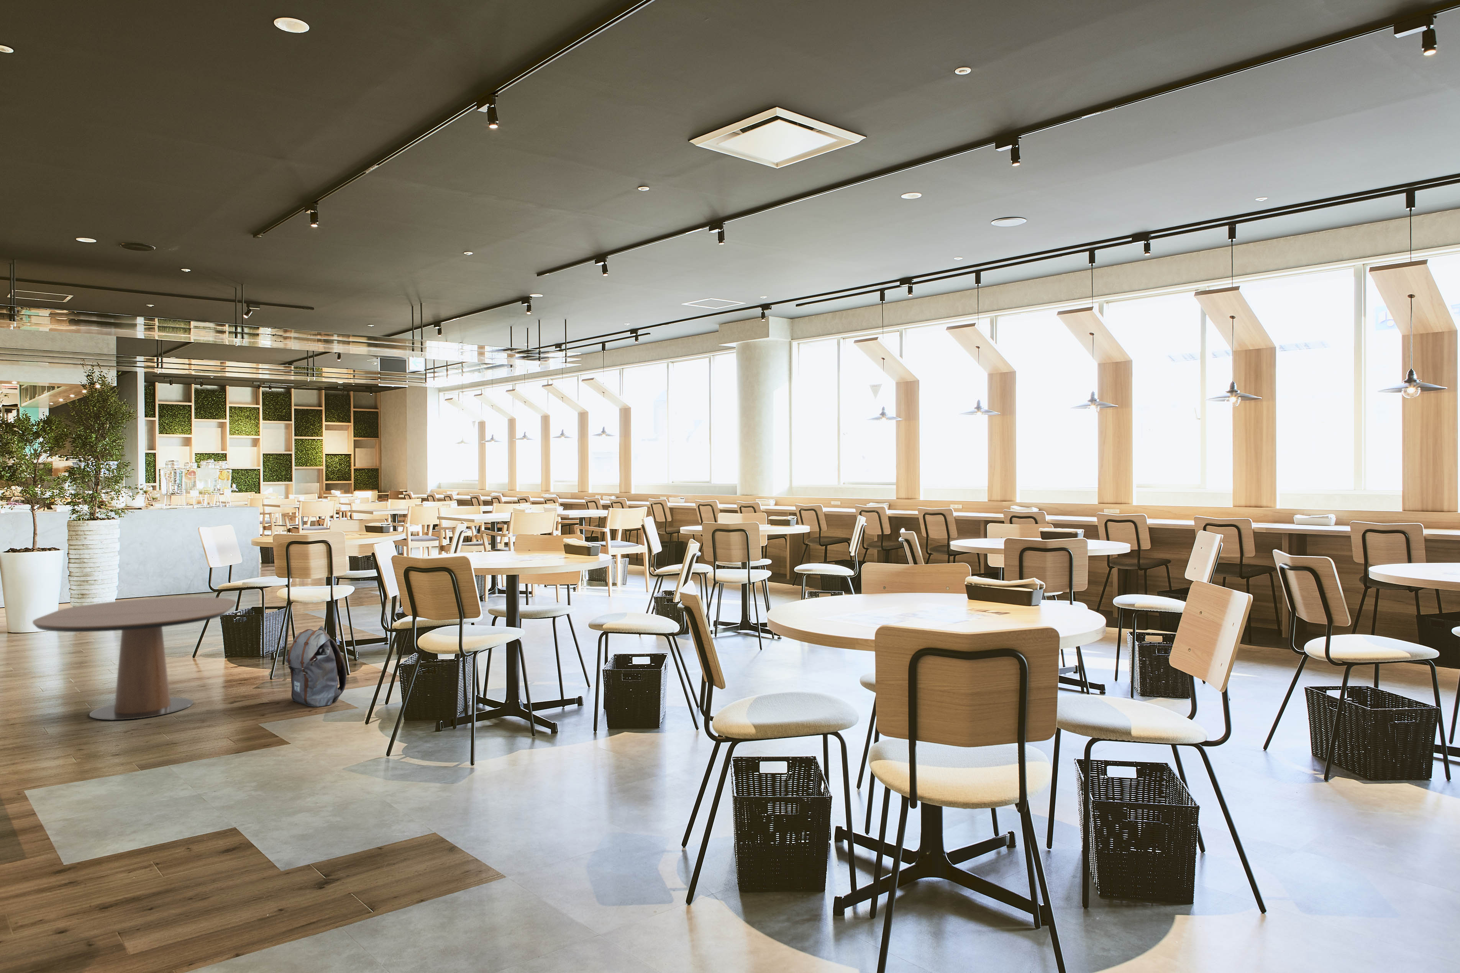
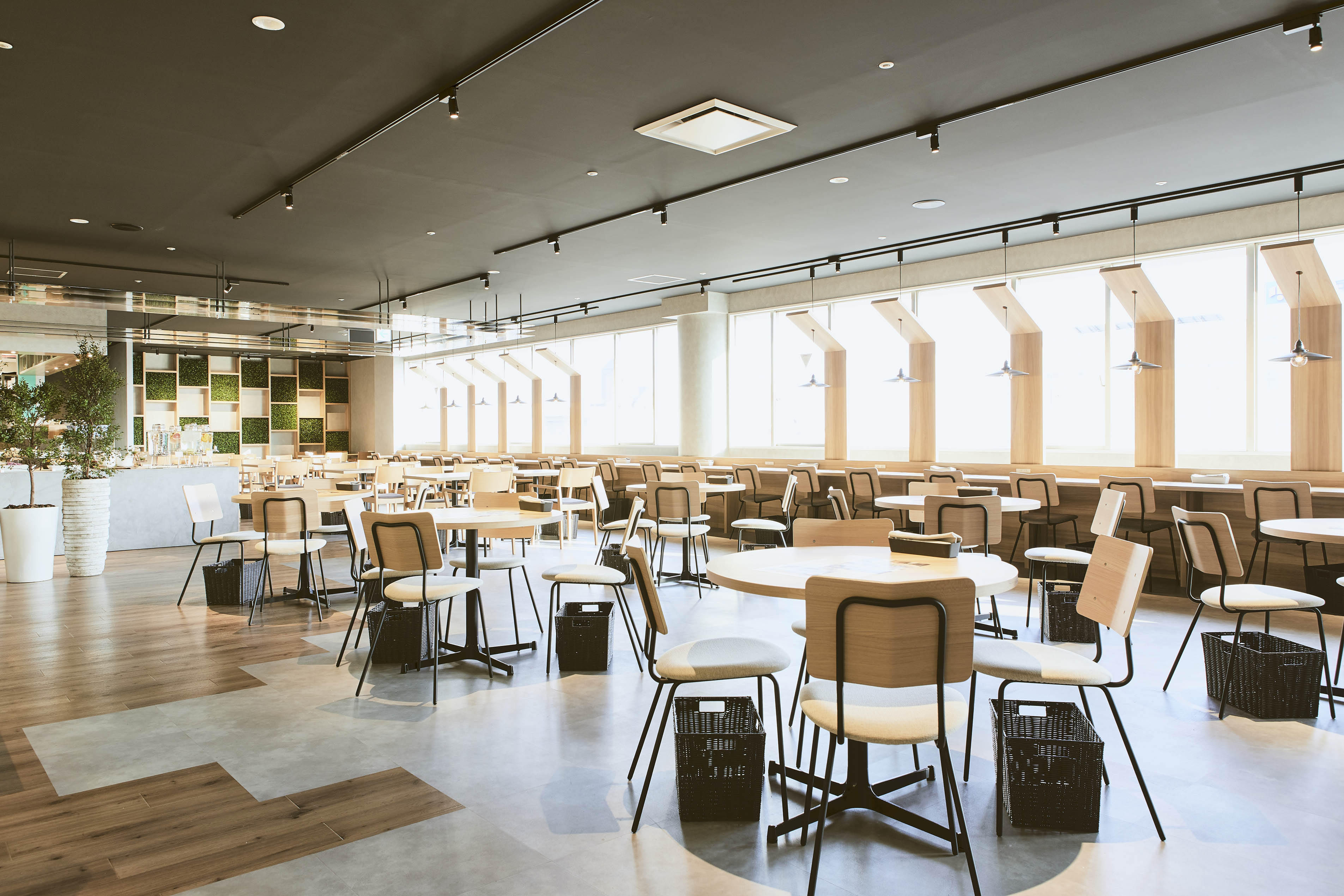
- dining table (127, 660)
- backpack (316, 664)
